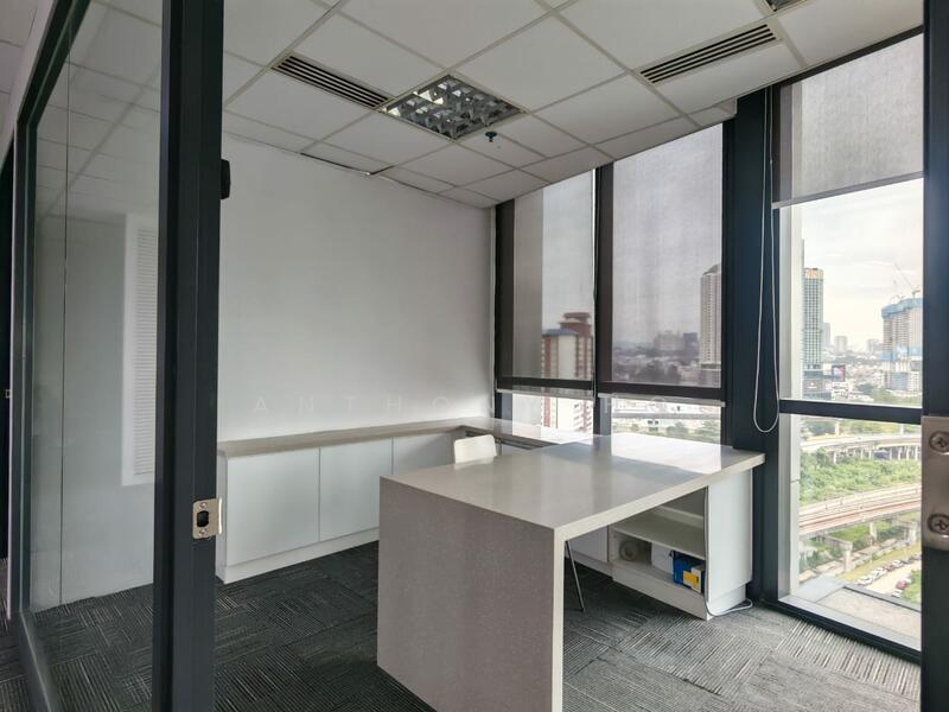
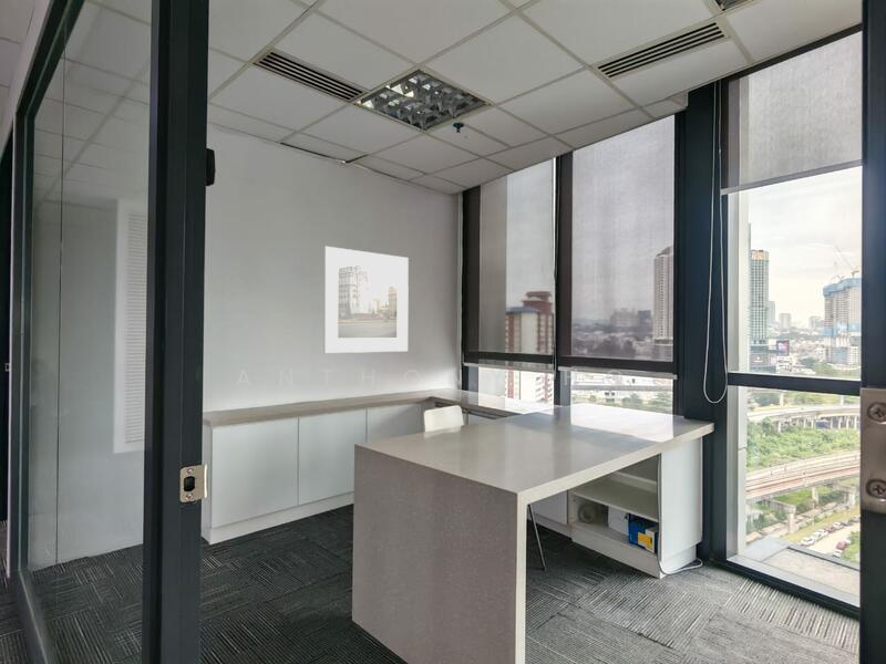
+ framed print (369, 302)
